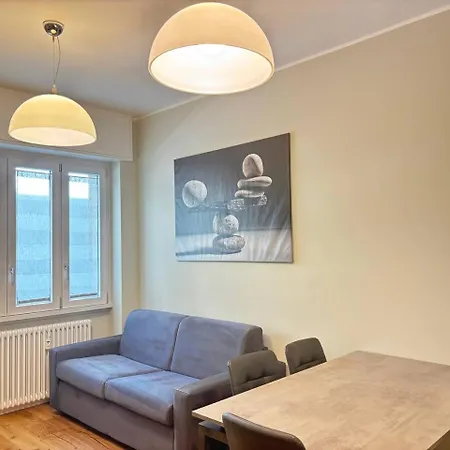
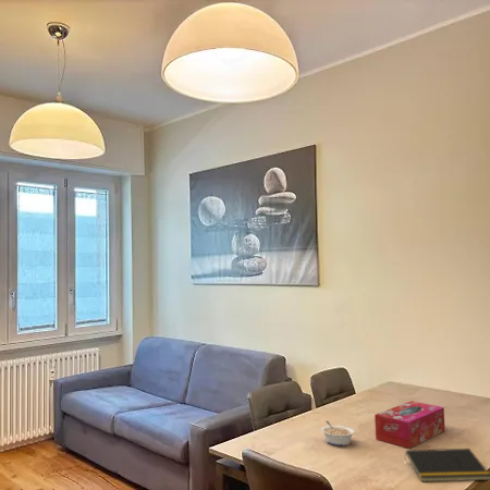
+ notepad (446, 464)
+ tissue box (411, 422)
+ legume (336, 434)
